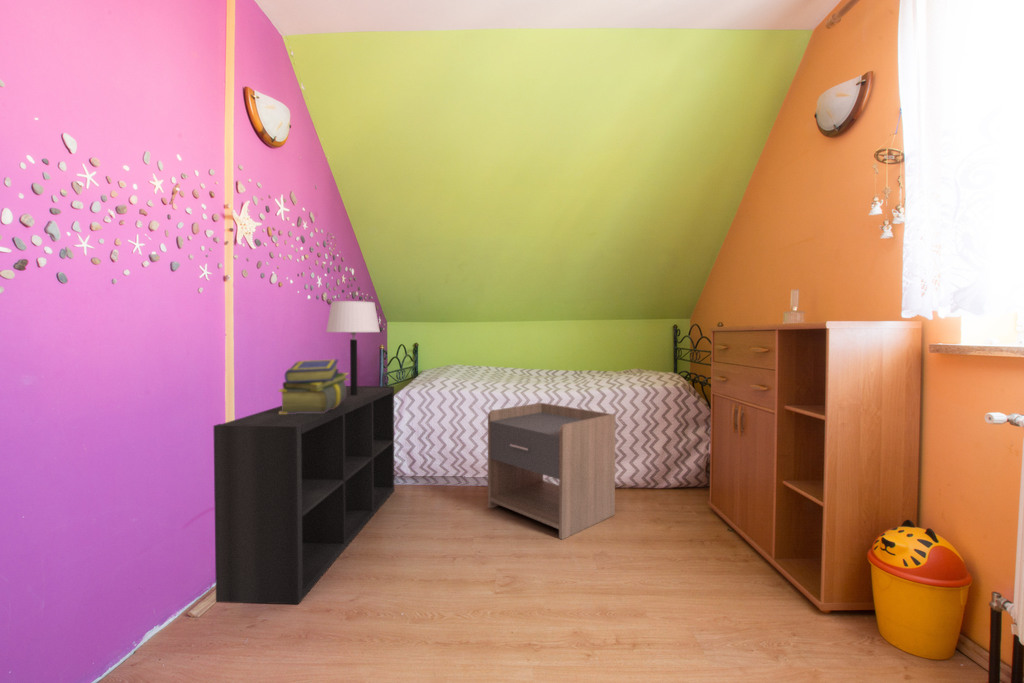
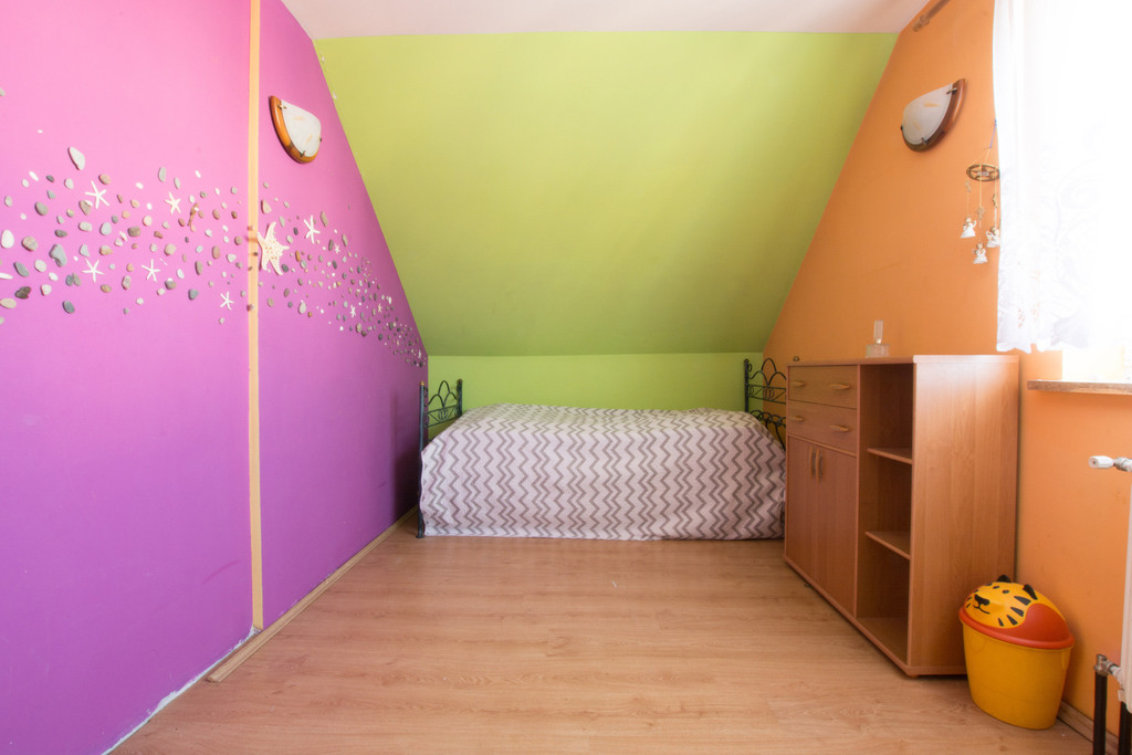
- stack of books (315, 384)
- bookshelf (327, 466)
- nightstand (548, 462)
- table lamp (353, 348)
